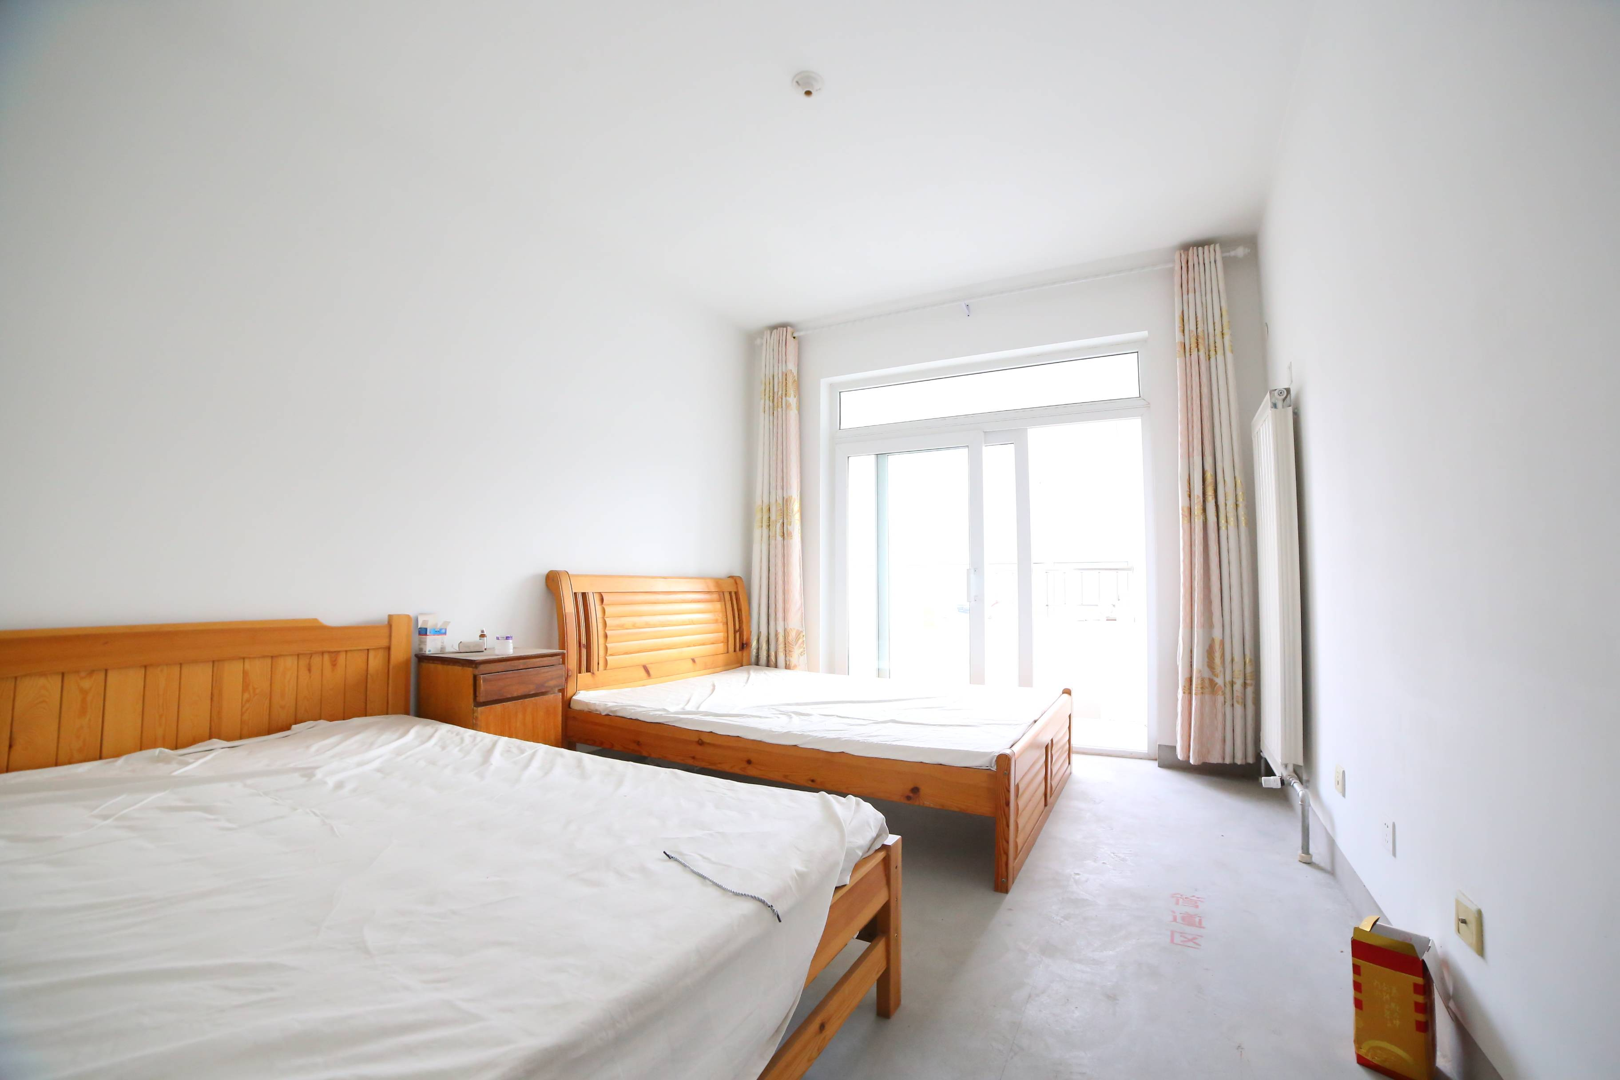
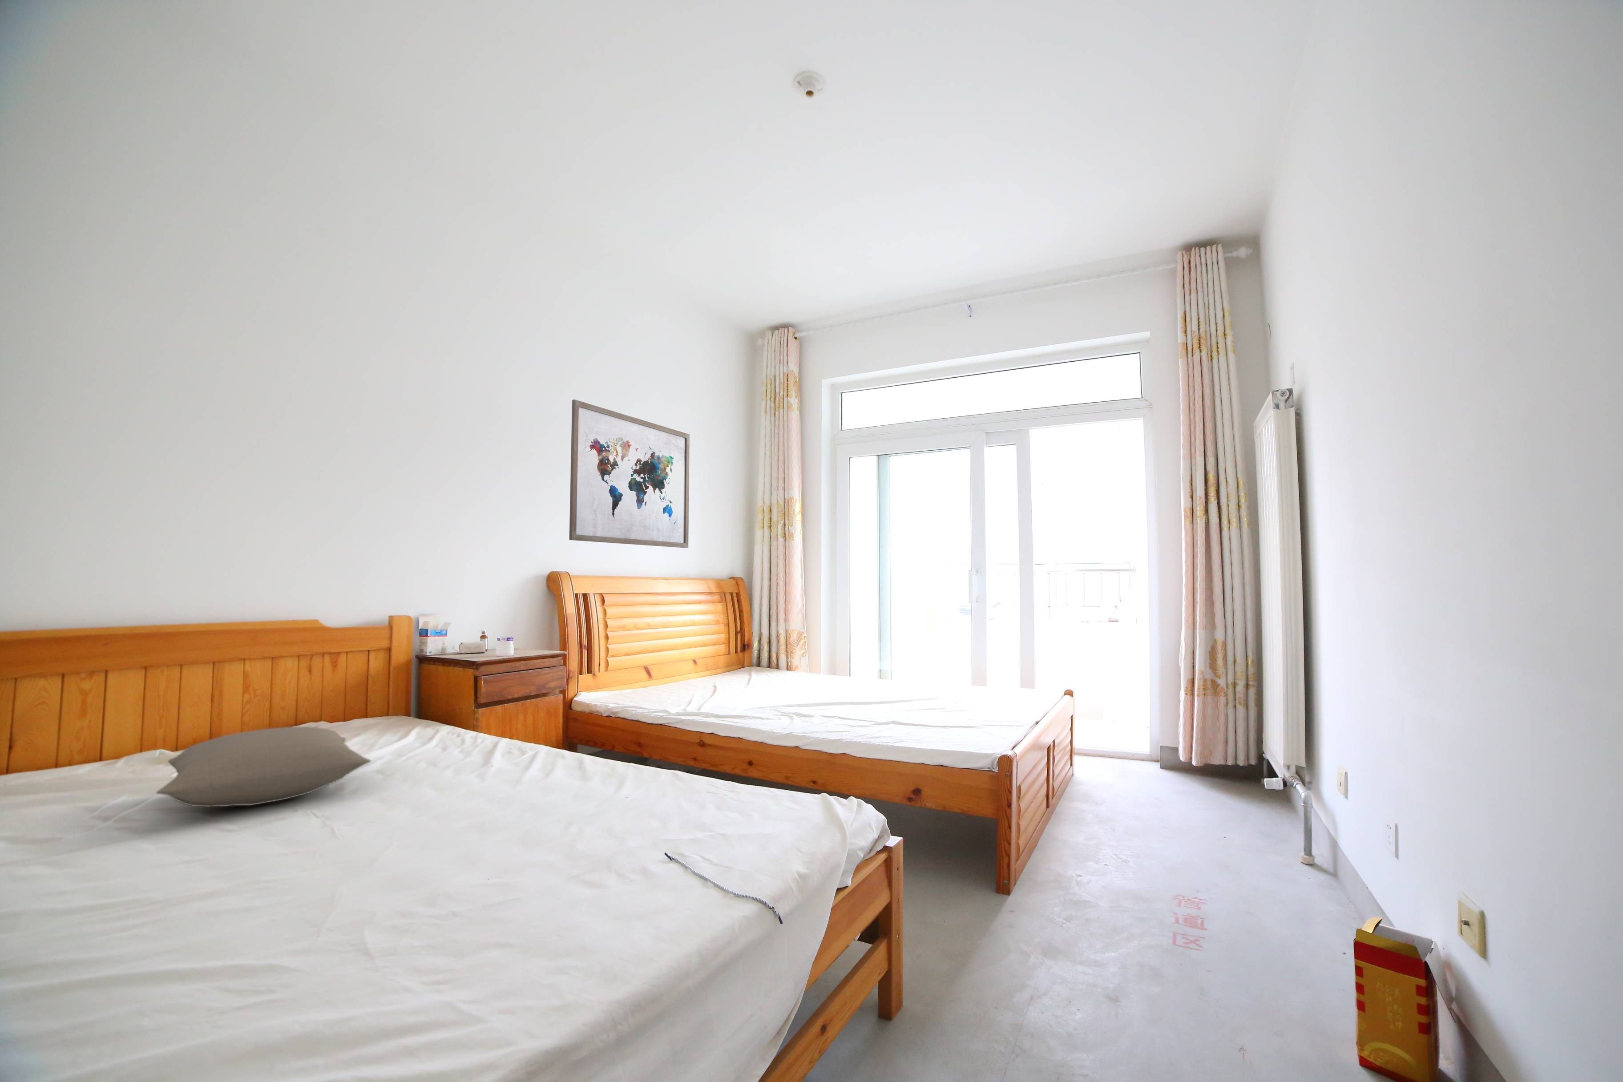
+ wall art (635, 481)
+ pillow (267, 762)
